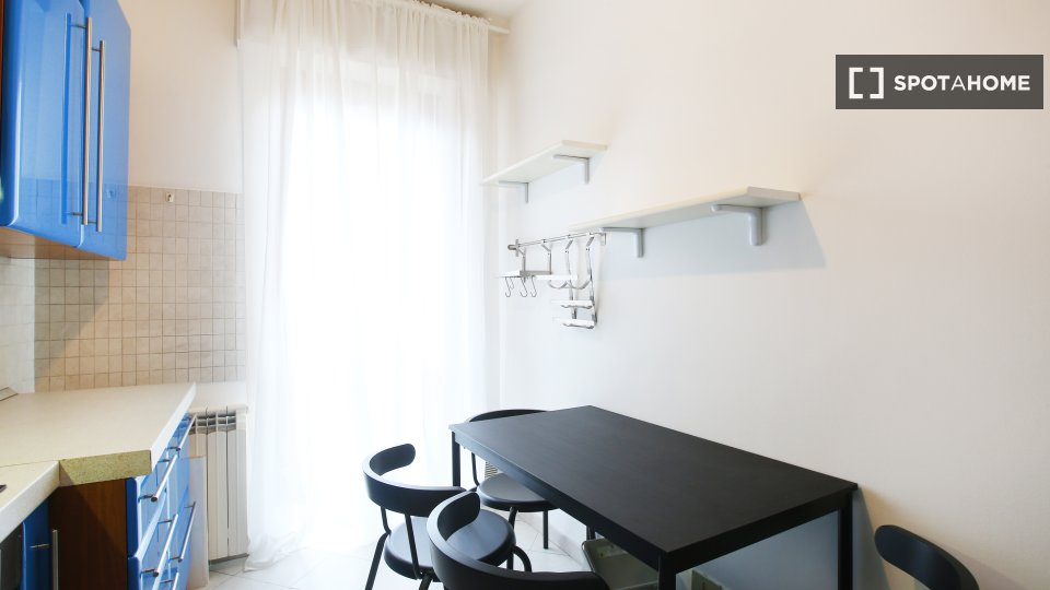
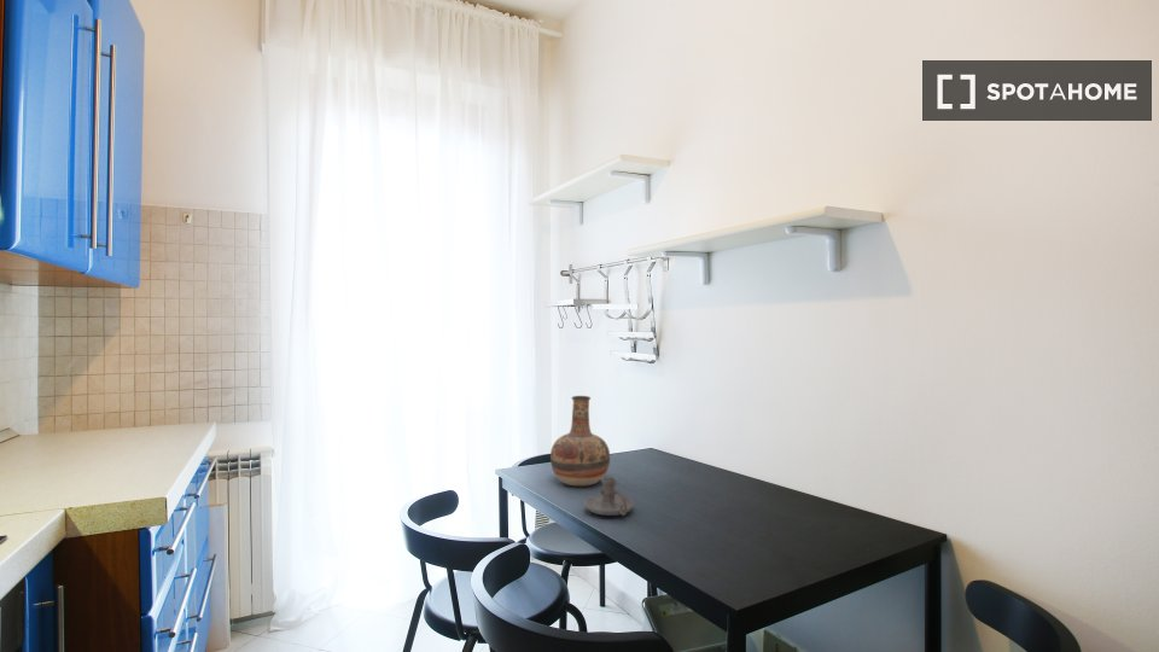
+ vase (580, 438)
+ candle holder (611, 496)
